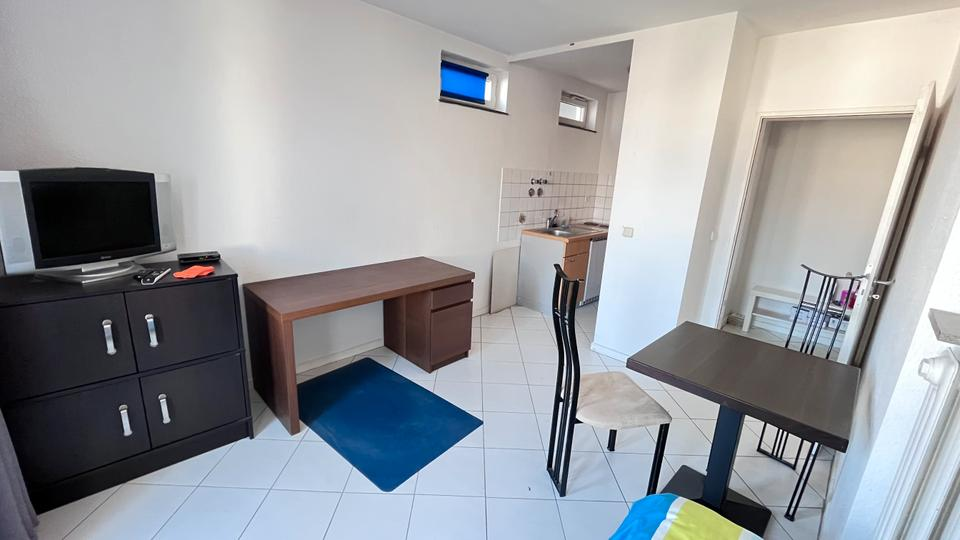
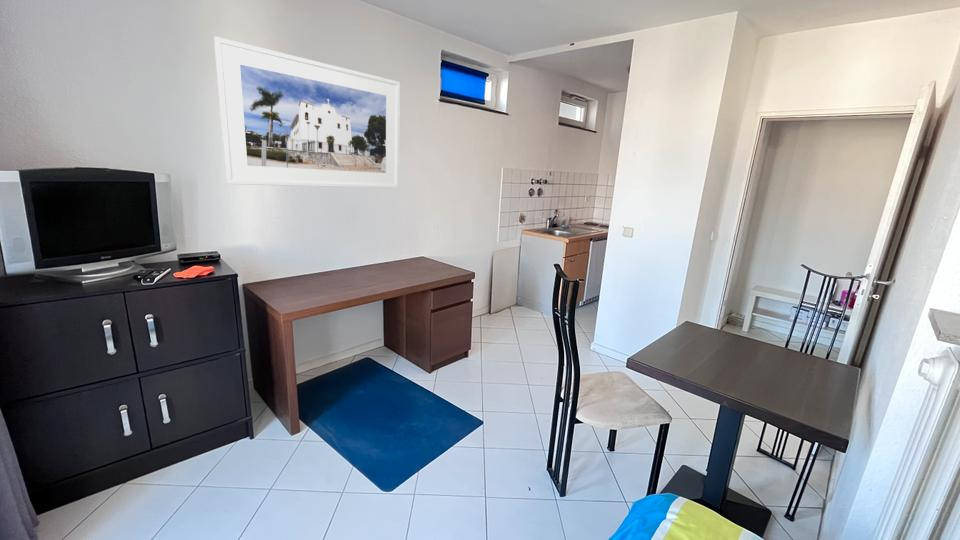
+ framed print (323, 126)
